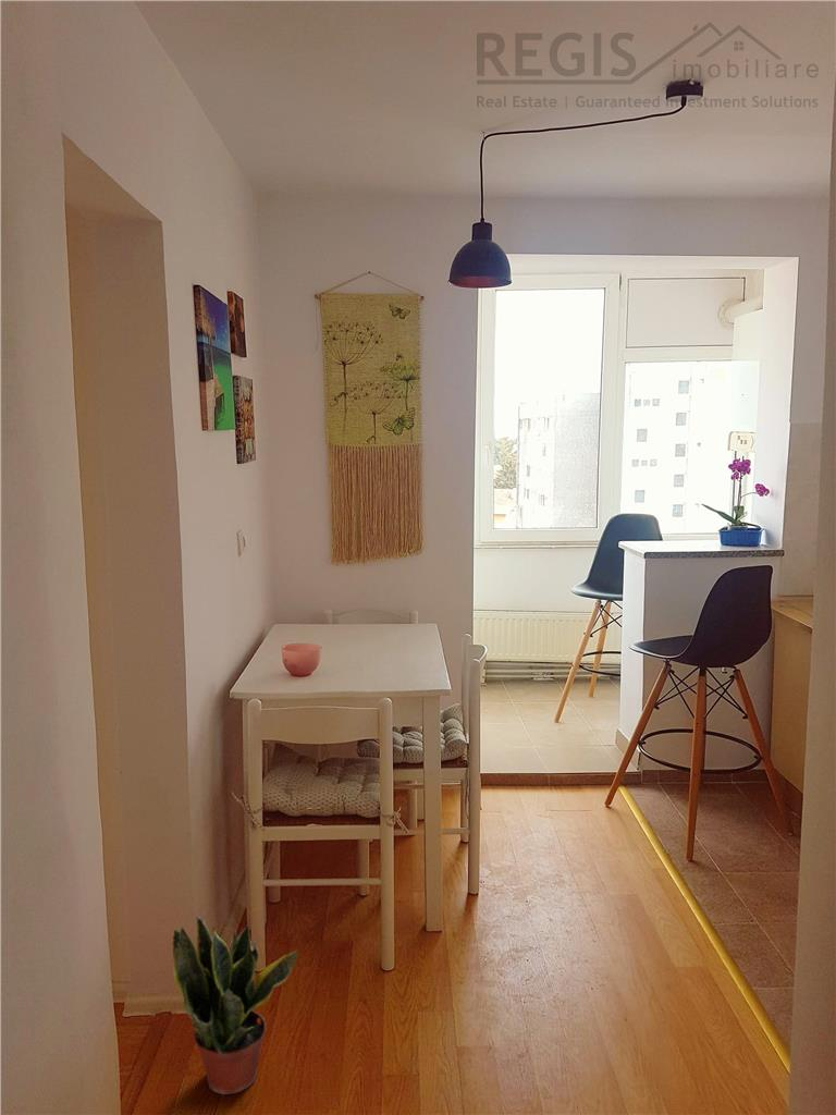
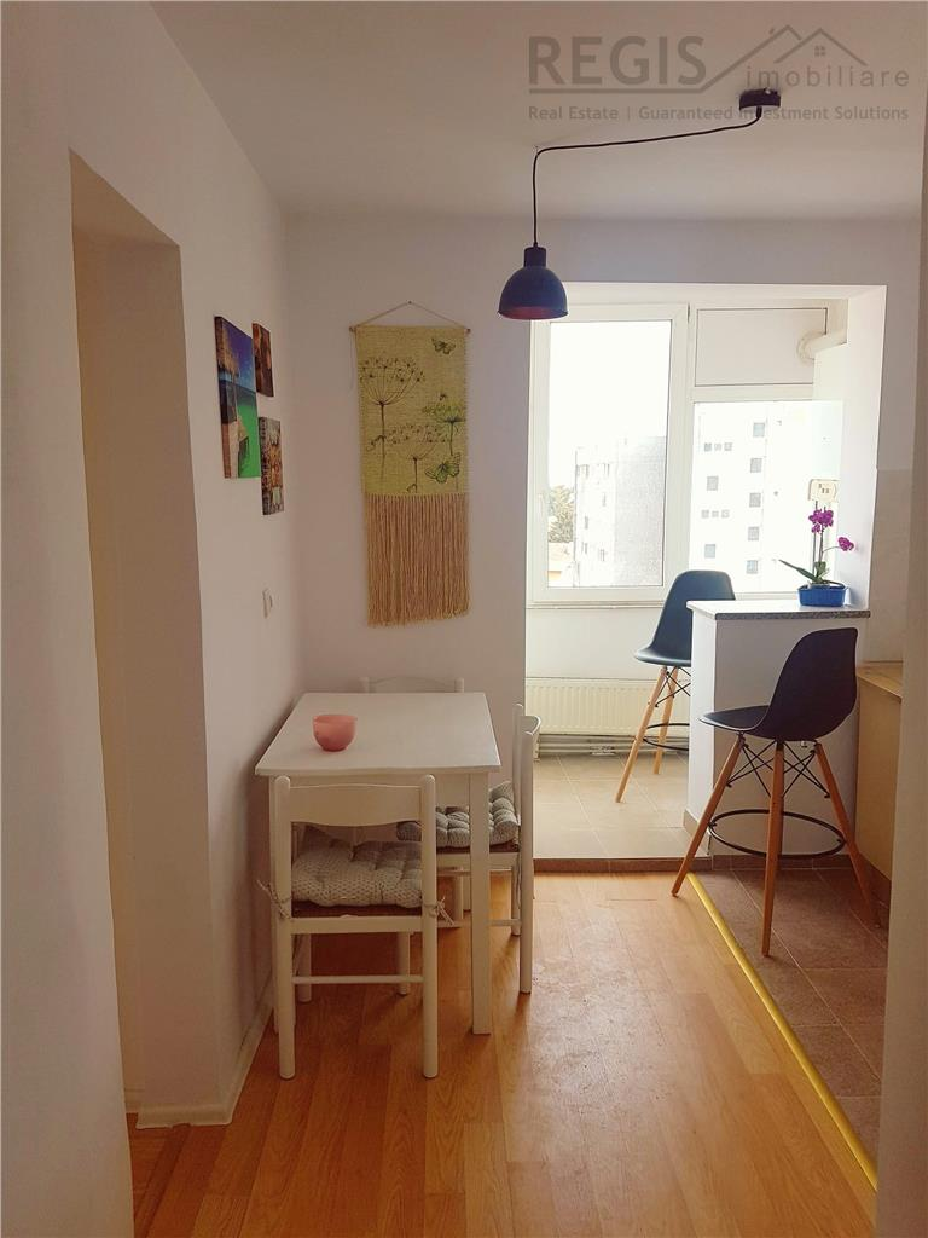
- potted plant (239, 988)
